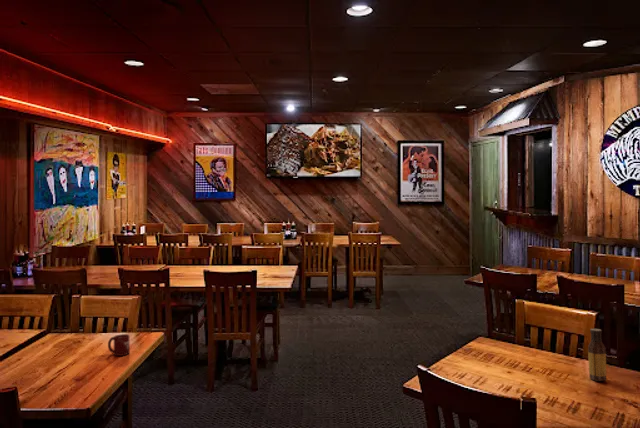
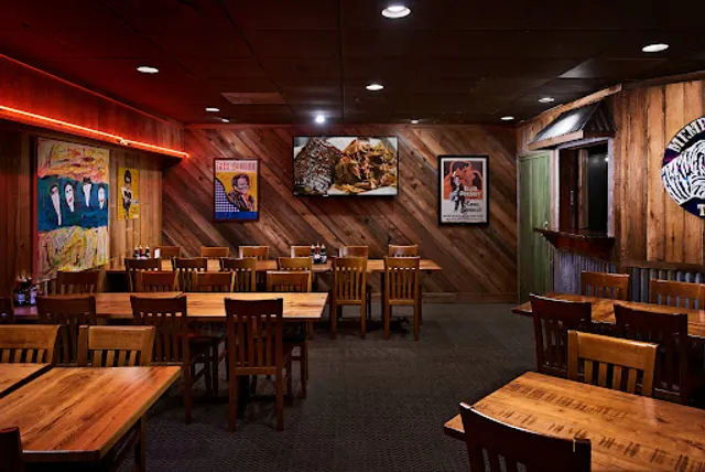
- cup (118, 344)
- sauce bottle (597, 354)
